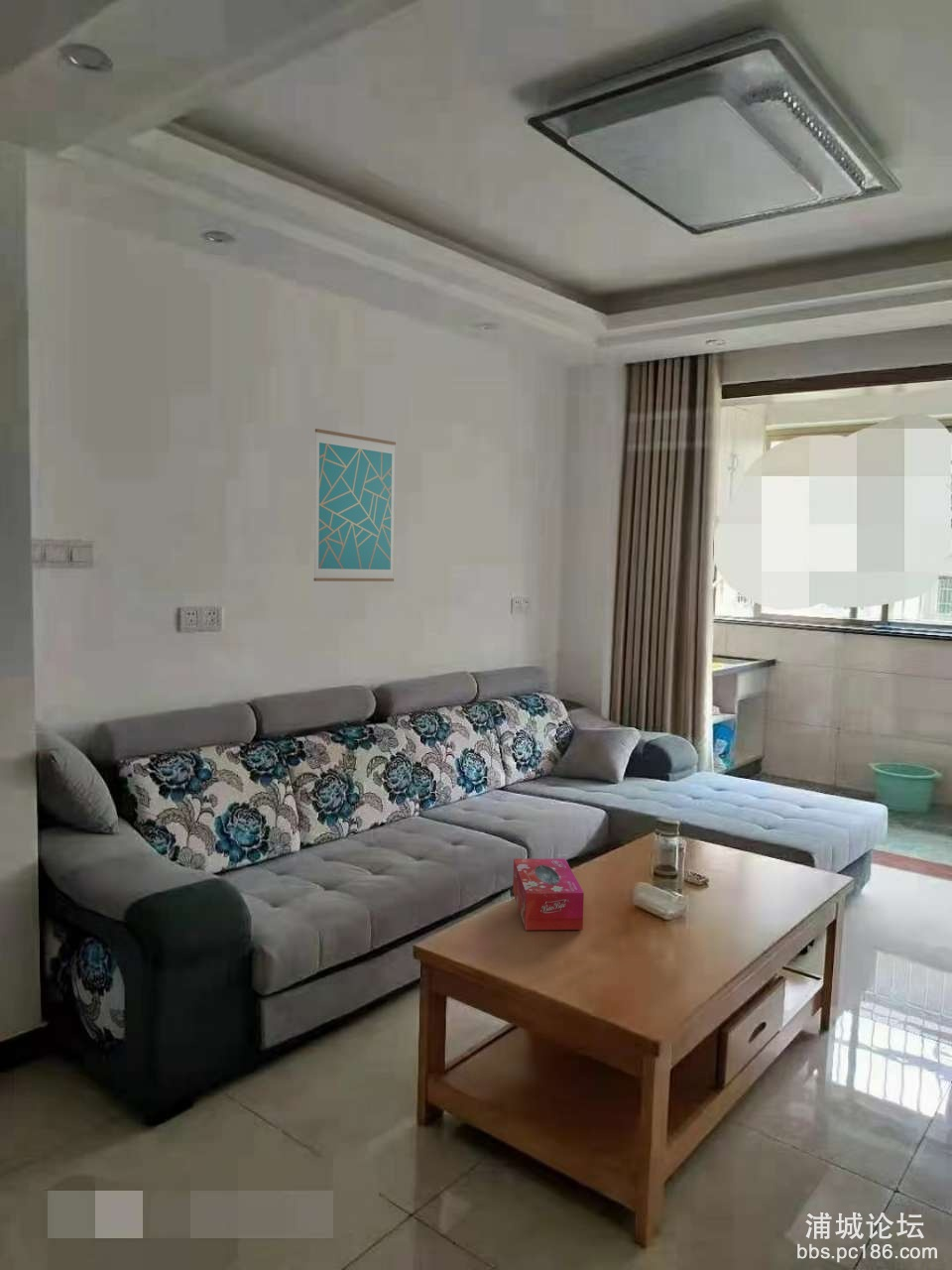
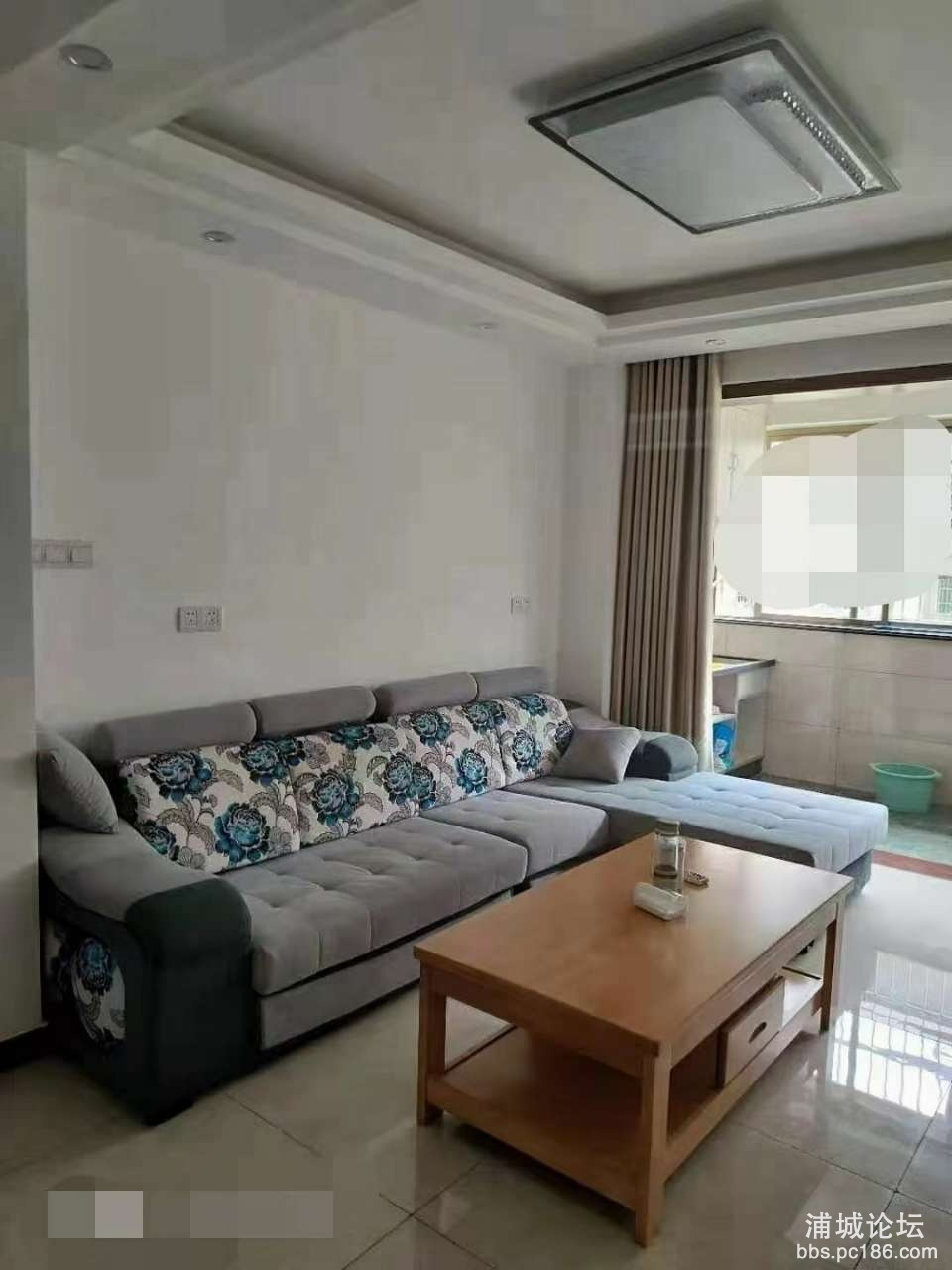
- tissue box (546, 892)
- wall art (356, 508)
